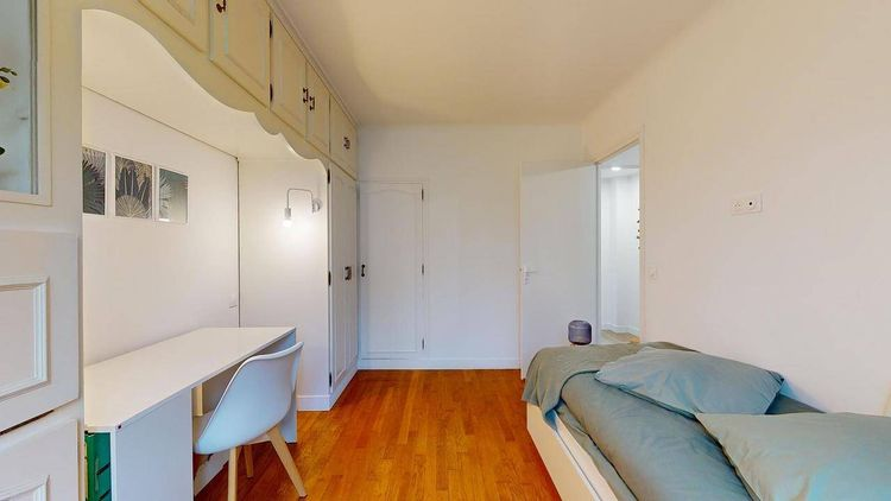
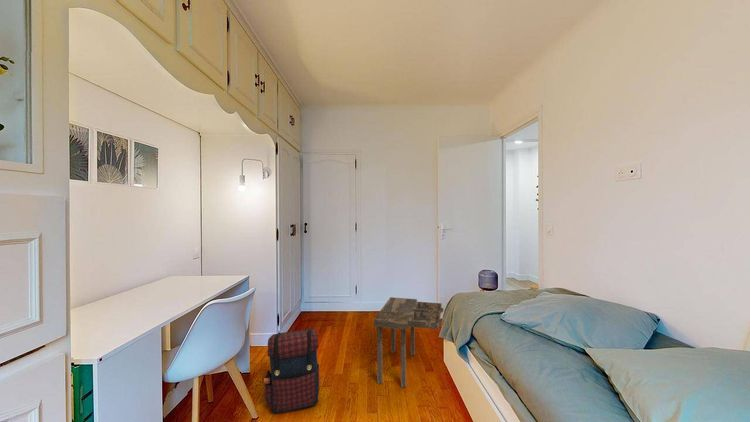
+ satchel (292, 366)
+ side table (412, 339)
